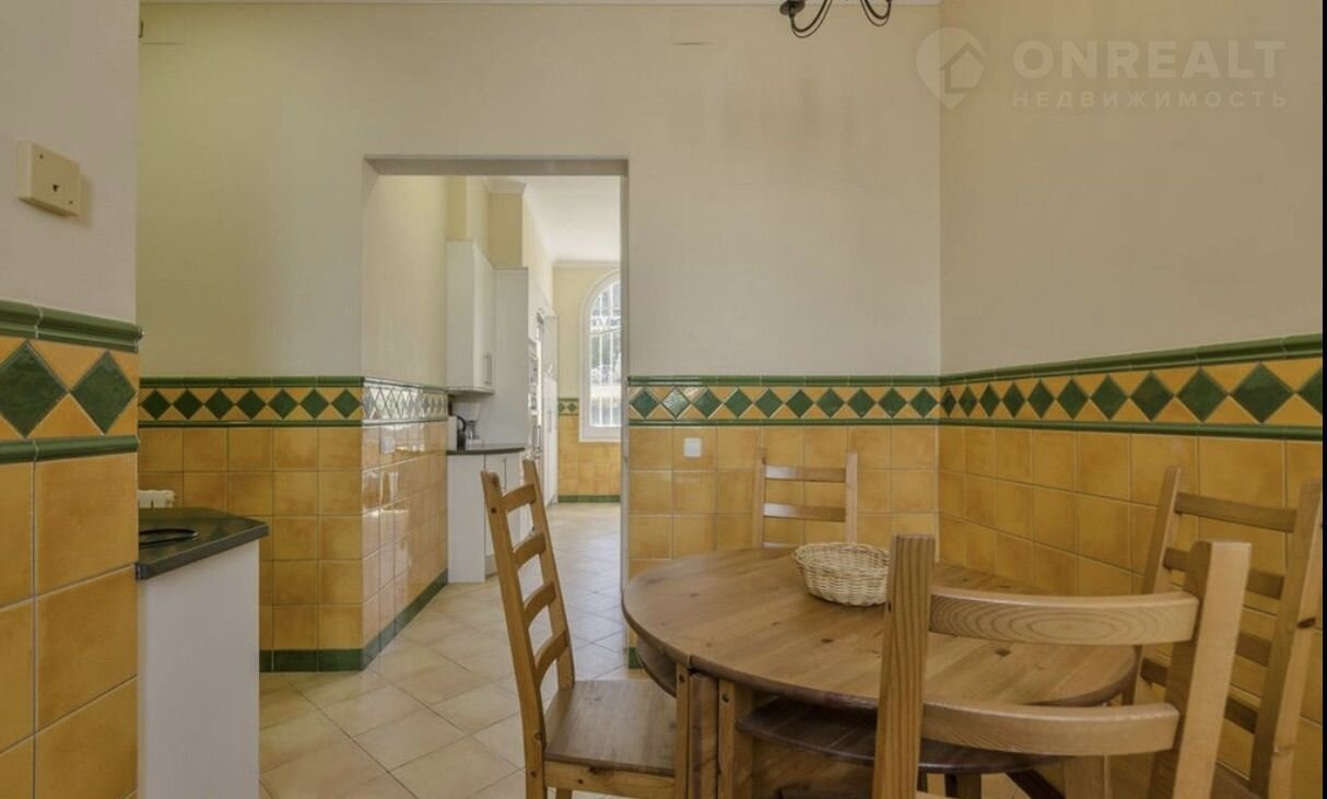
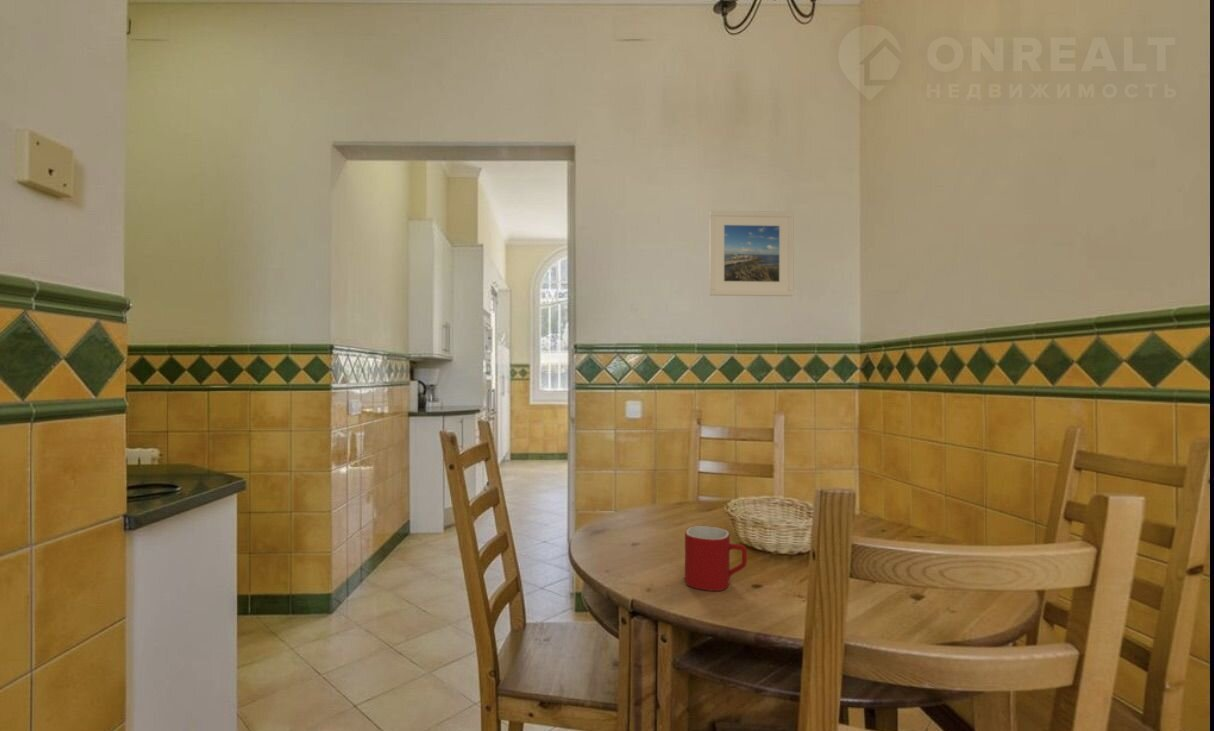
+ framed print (751, 253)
+ mug (715, 558)
